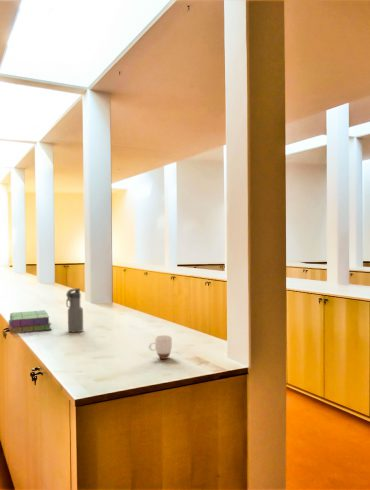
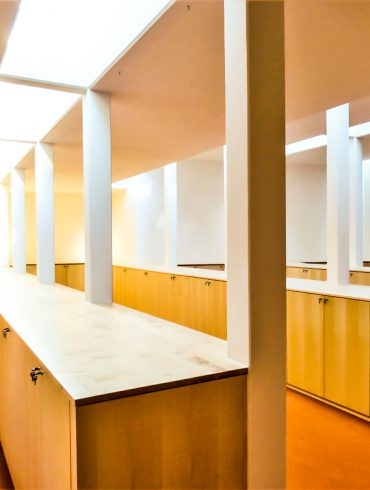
- water bottle (75, 309)
- stack of books (29, 320)
- mug (160, 348)
